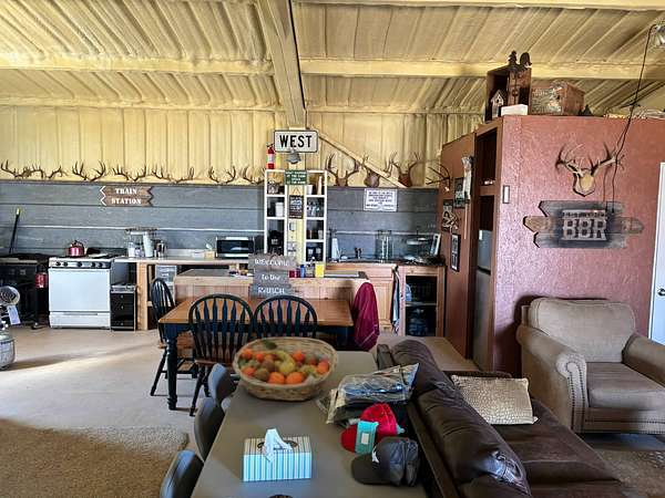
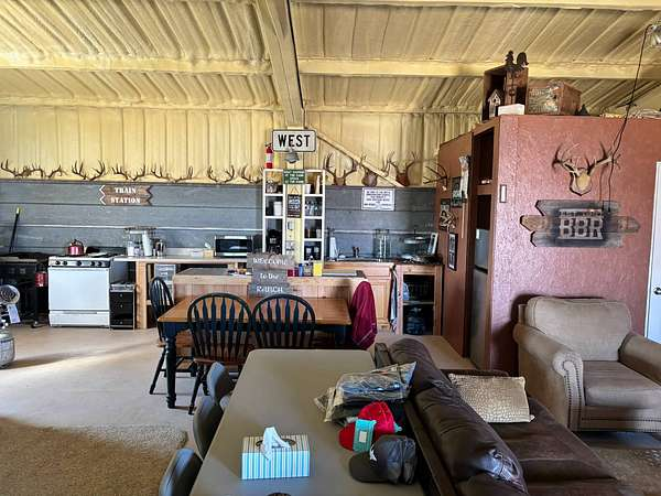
- fruit basket (285, 367)
